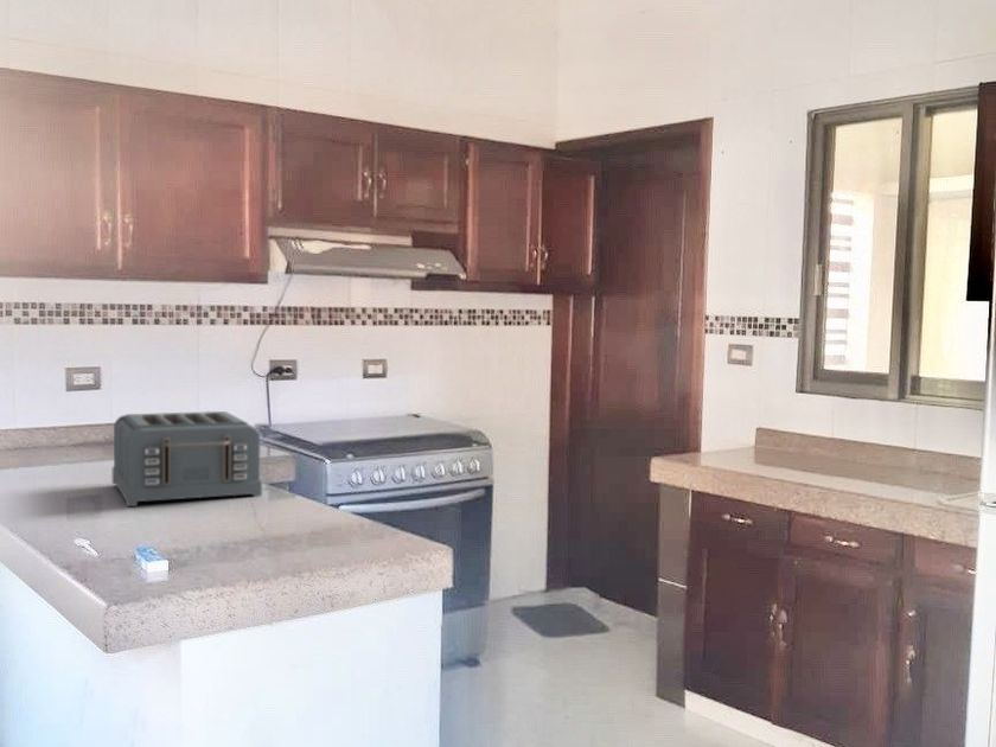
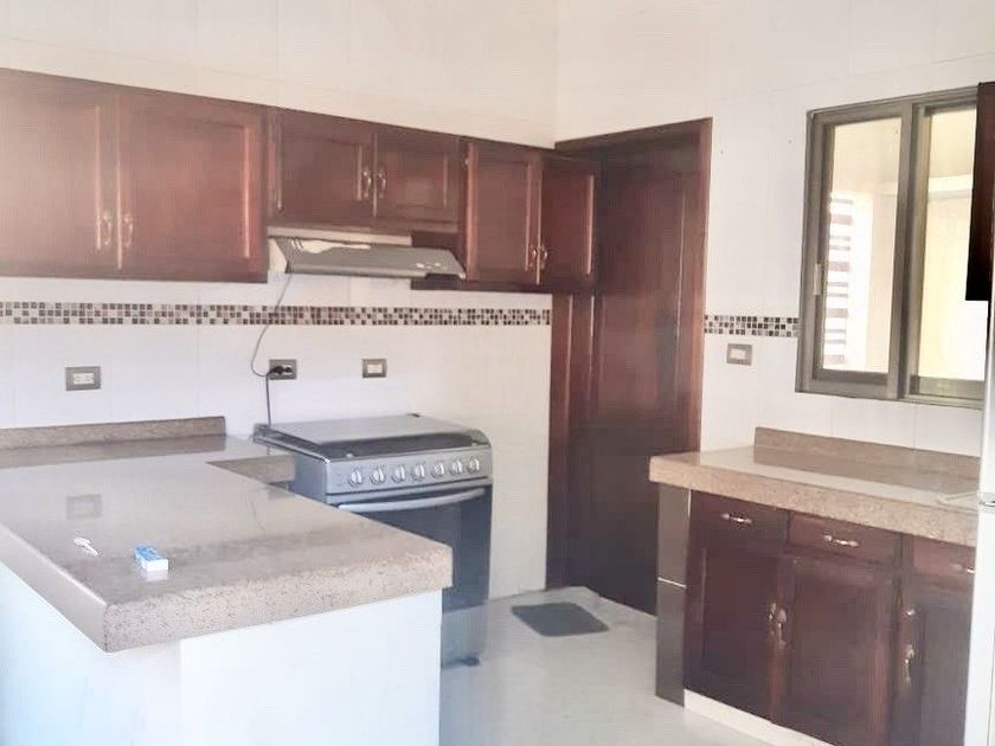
- toaster (186, 454)
